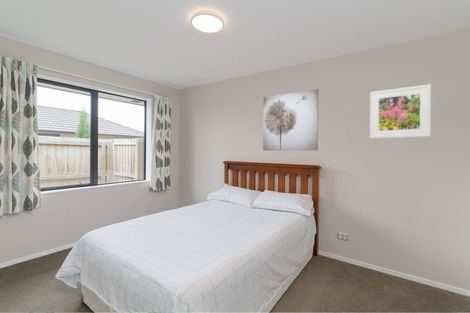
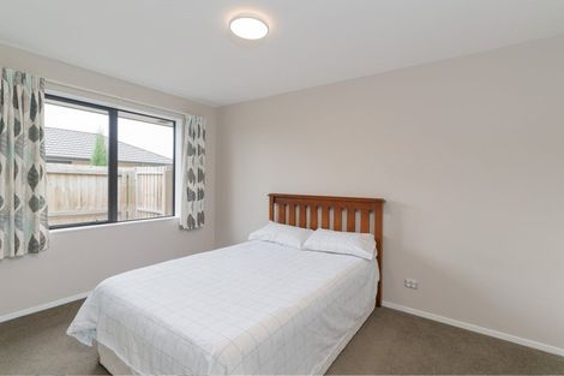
- wall art (288, 122)
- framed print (398, 113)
